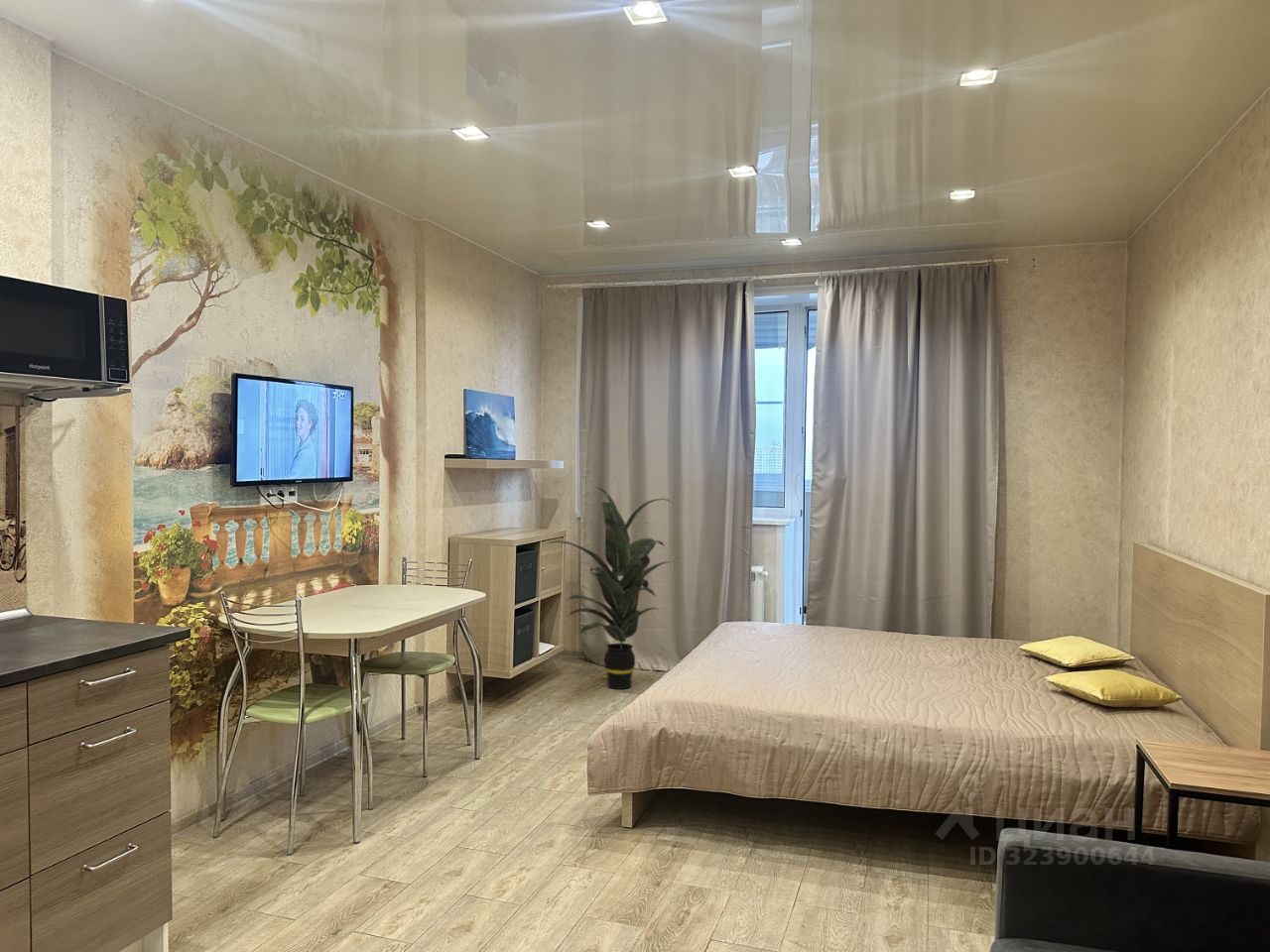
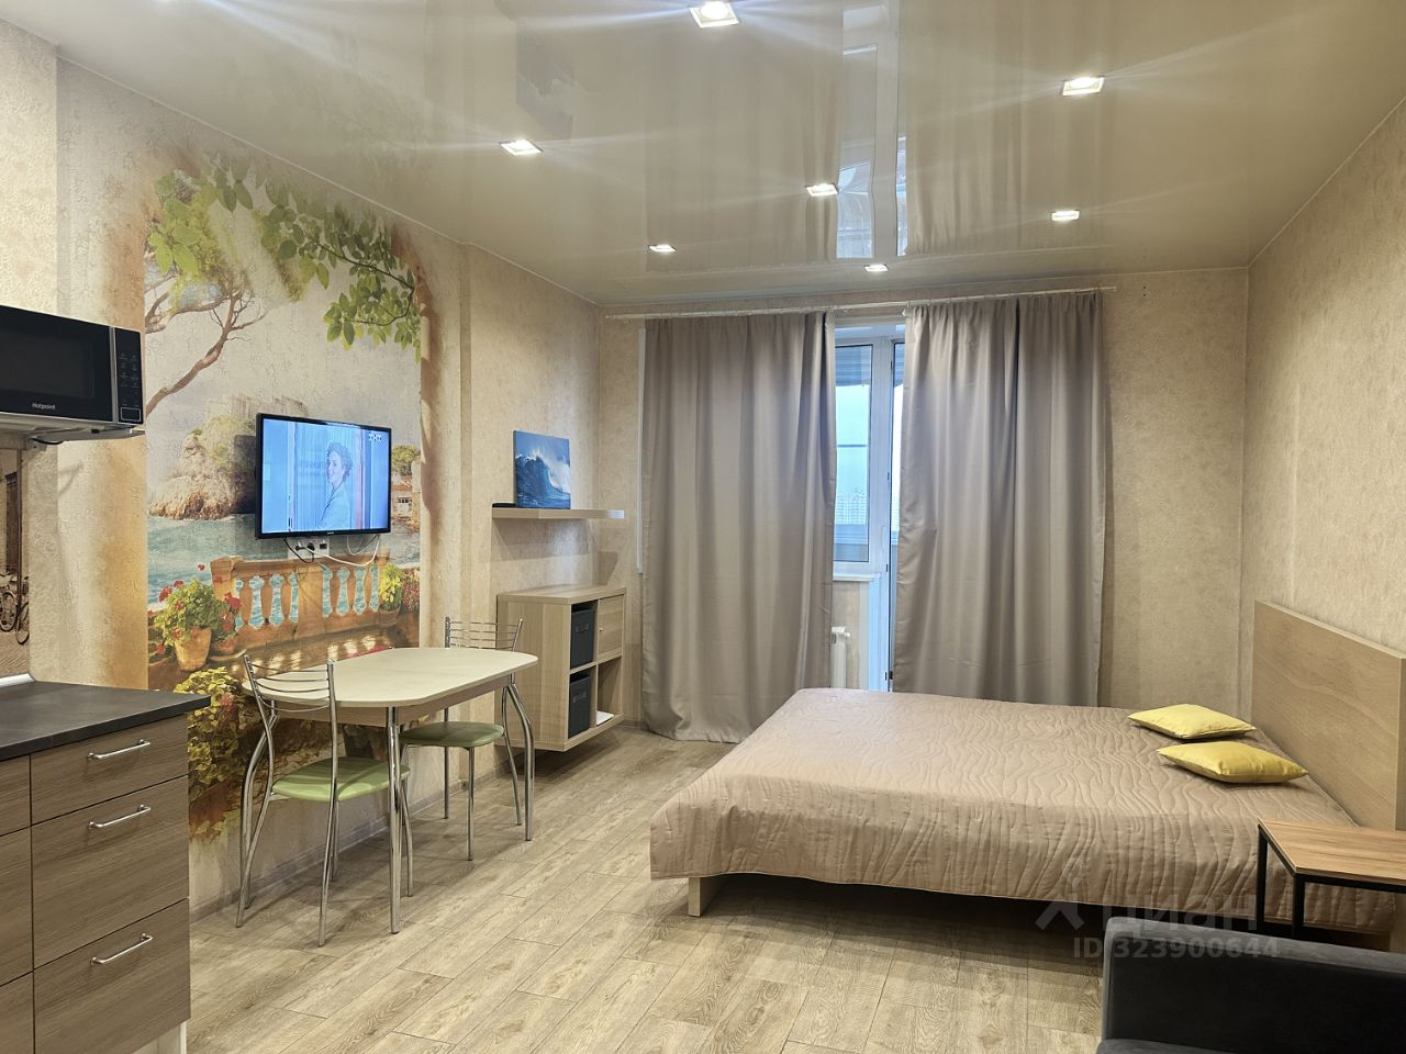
- indoor plant (615, 586)
